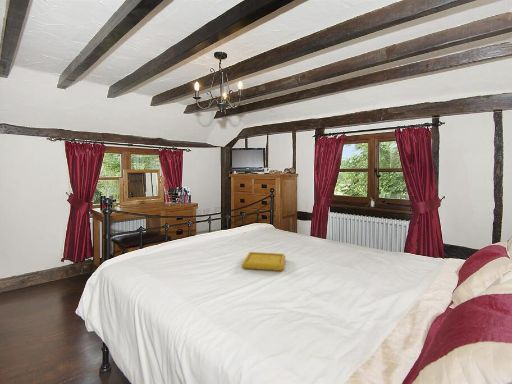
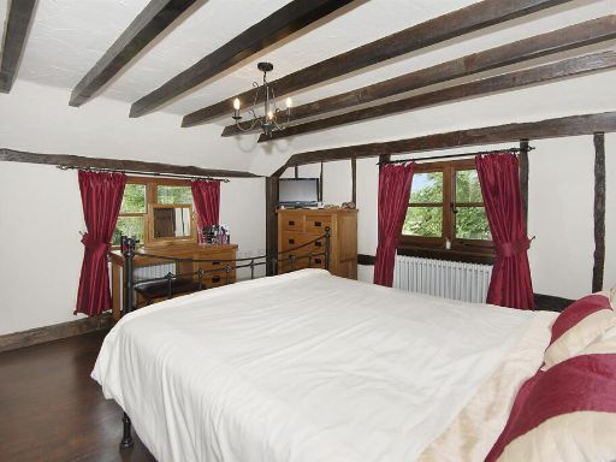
- serving tray (264, 260)
